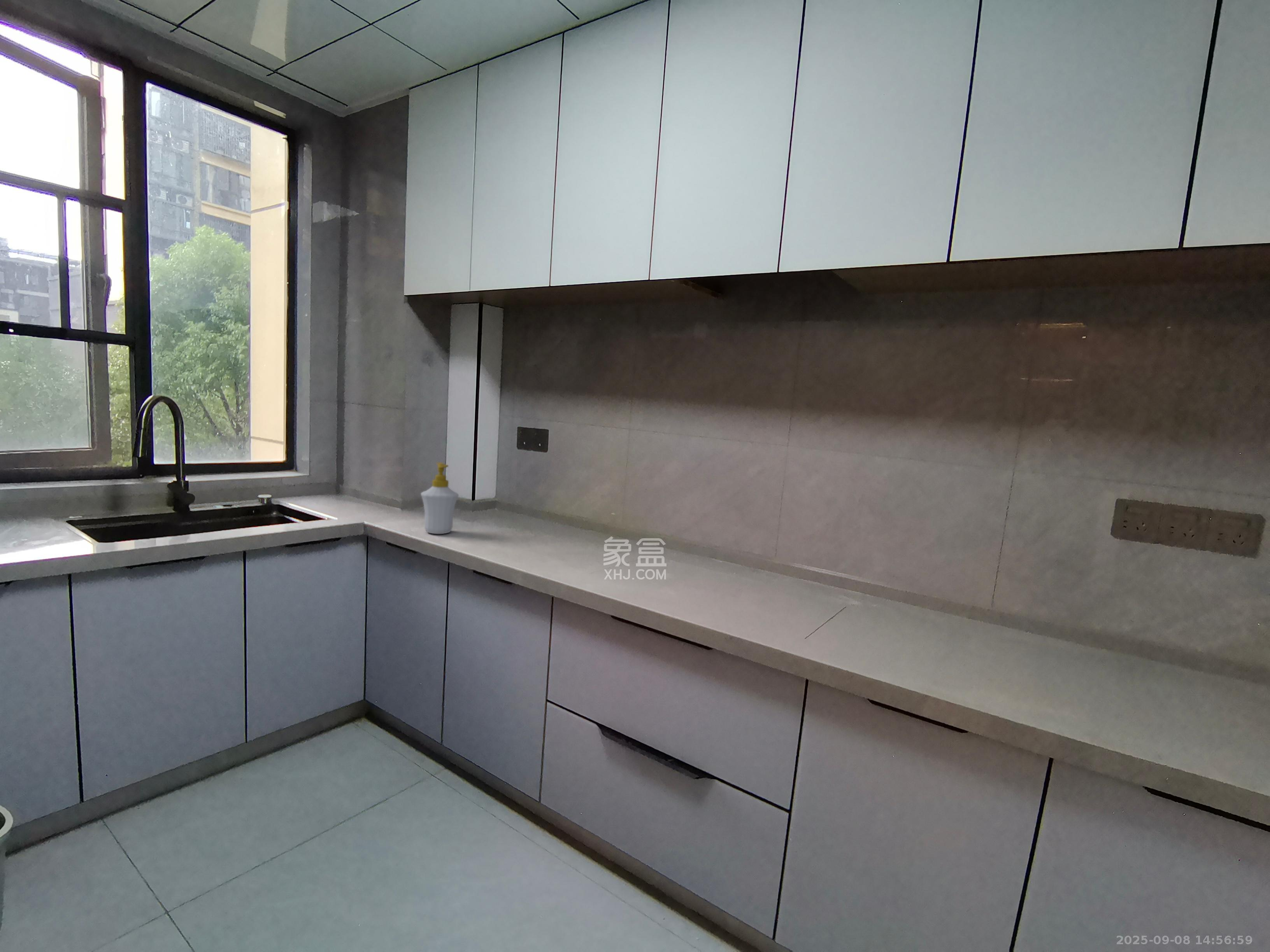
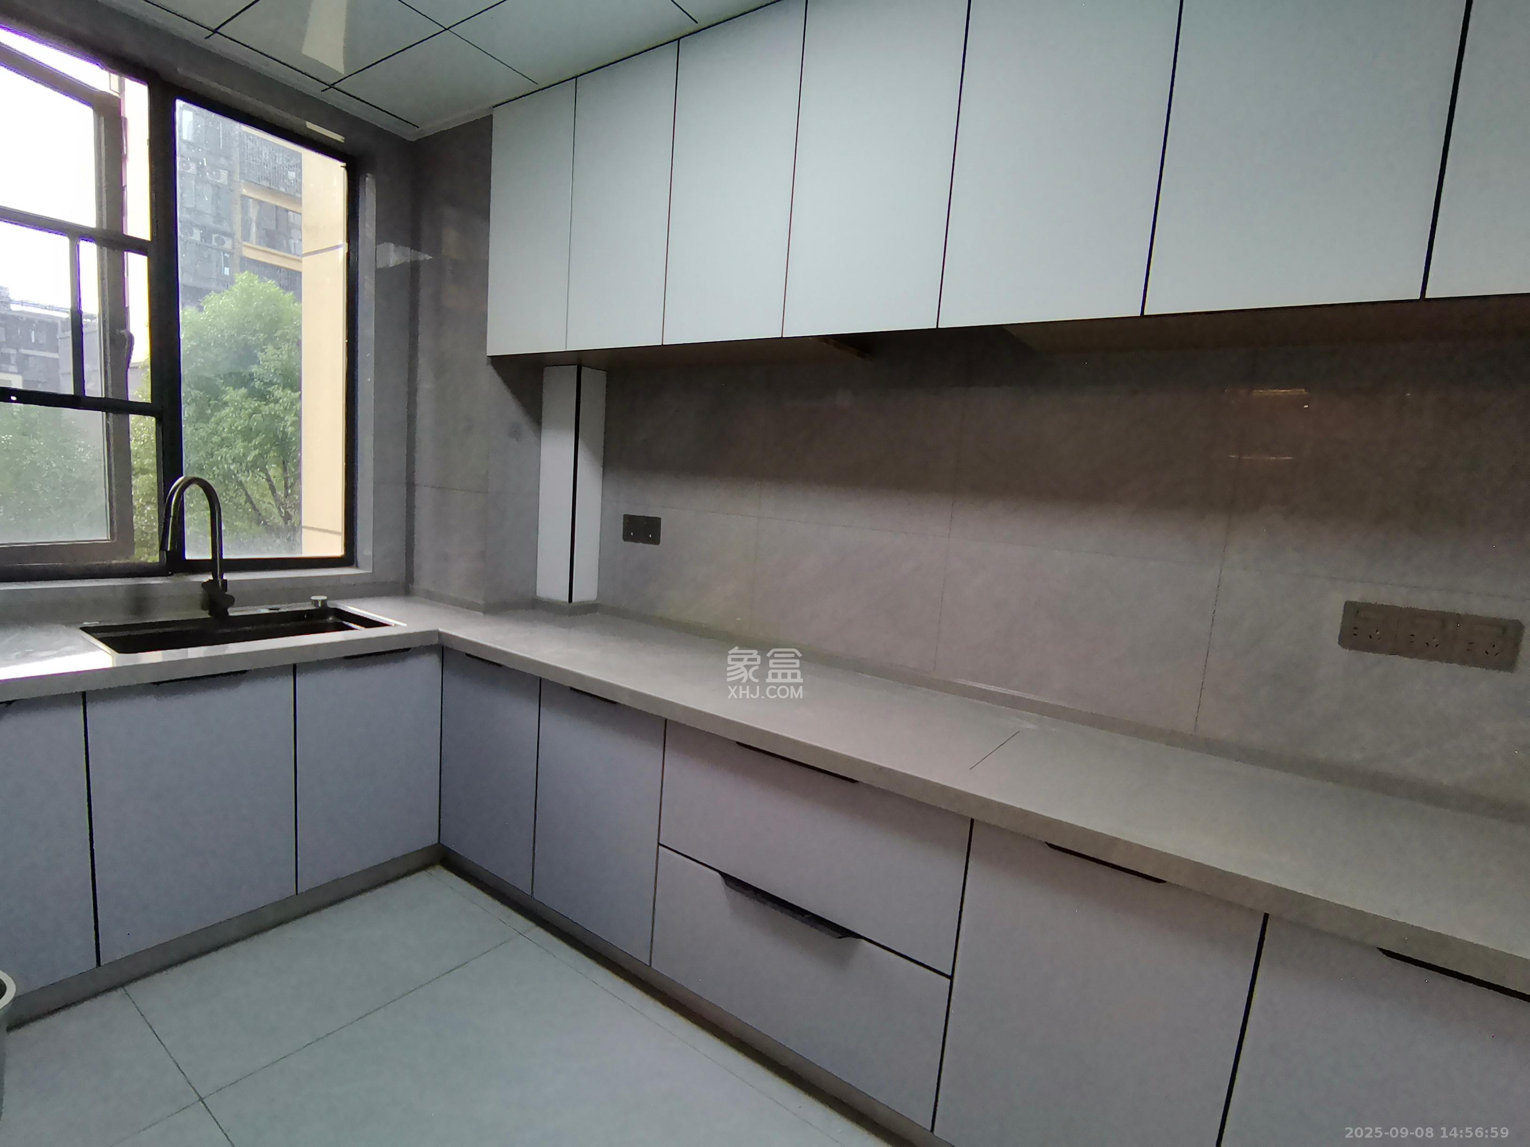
- soap bottle (440, 497)
